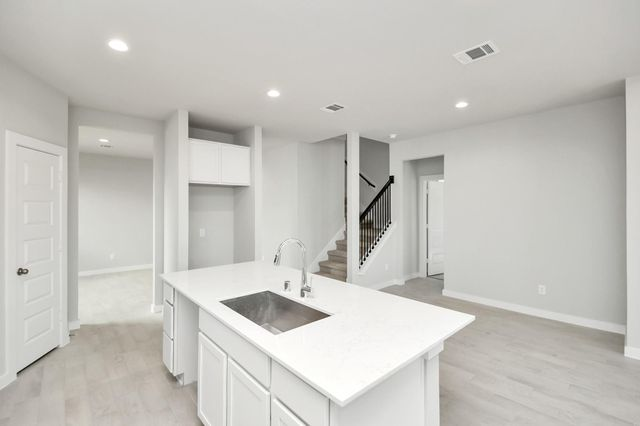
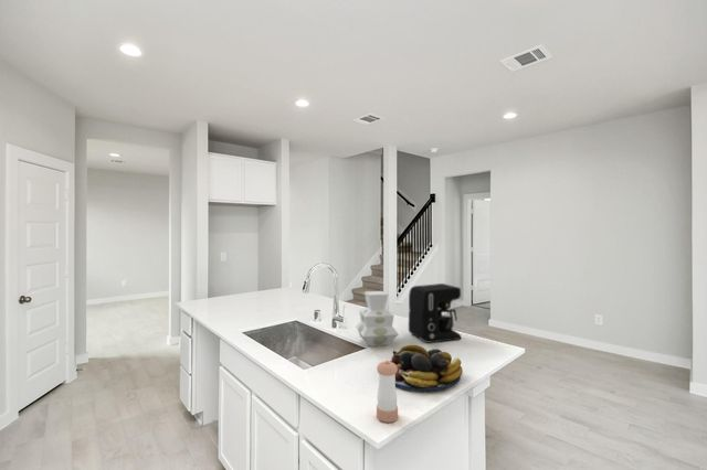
+ coffee maker (436, 311)
+ fruit bowl (419, 359)
+ vase (376, 318)
+ pepper shaker (387, 388)
